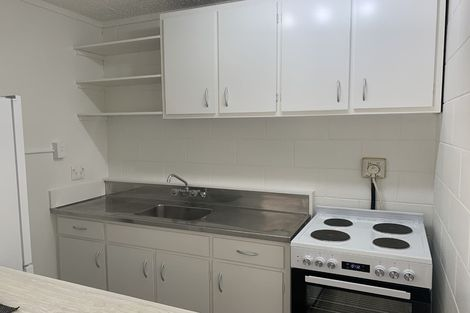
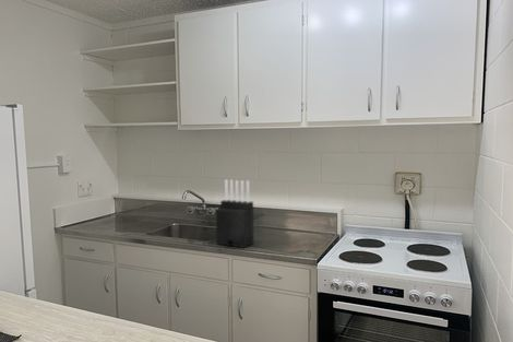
+ knife block (234, 212)
